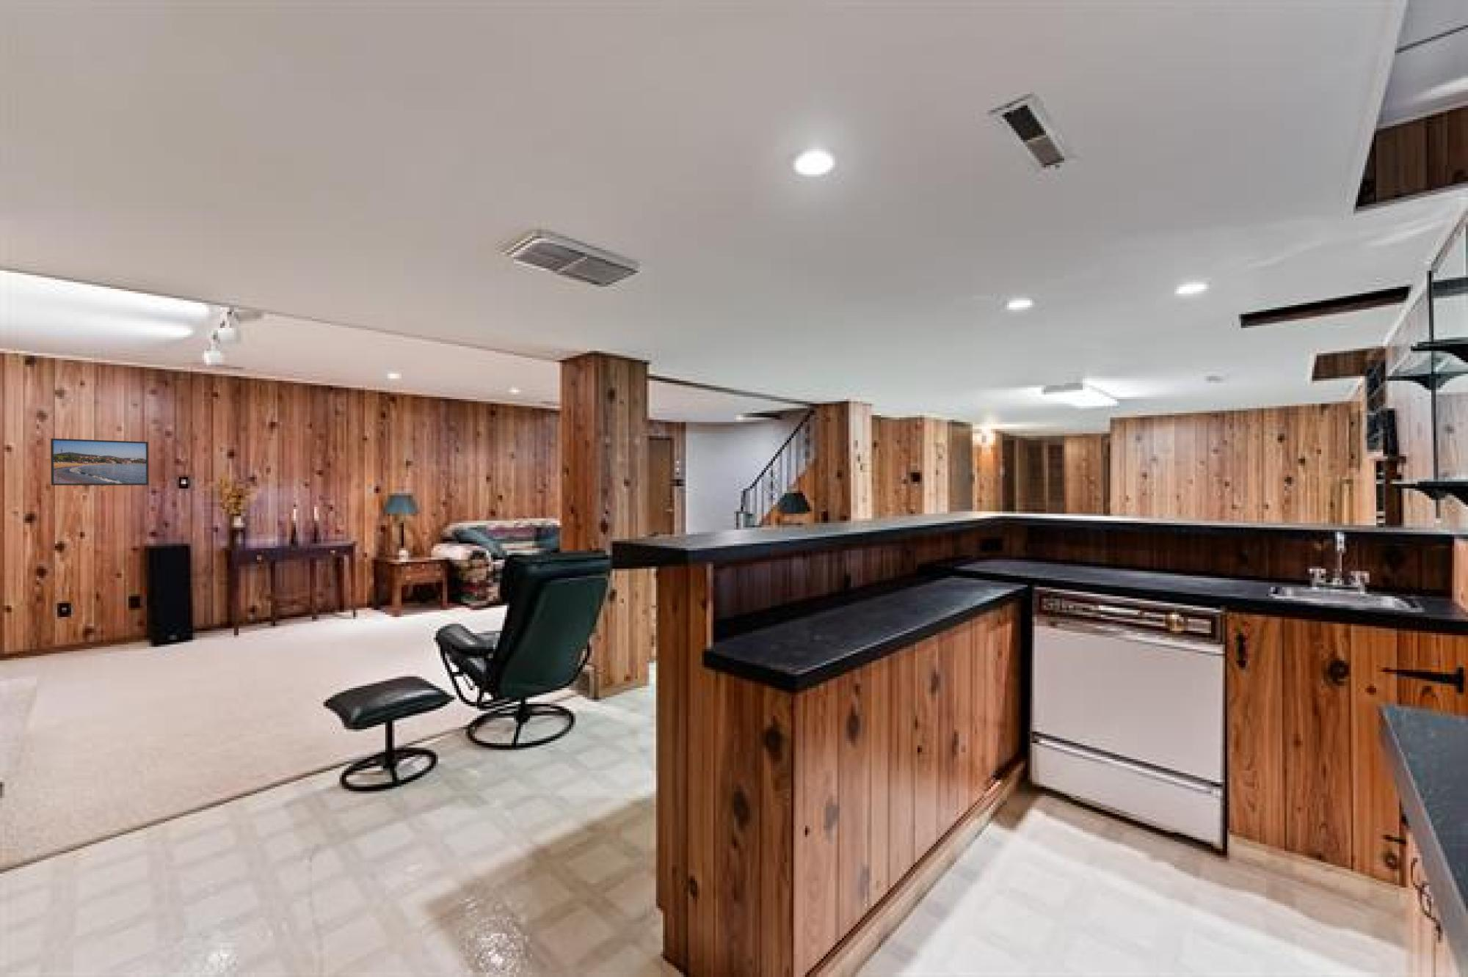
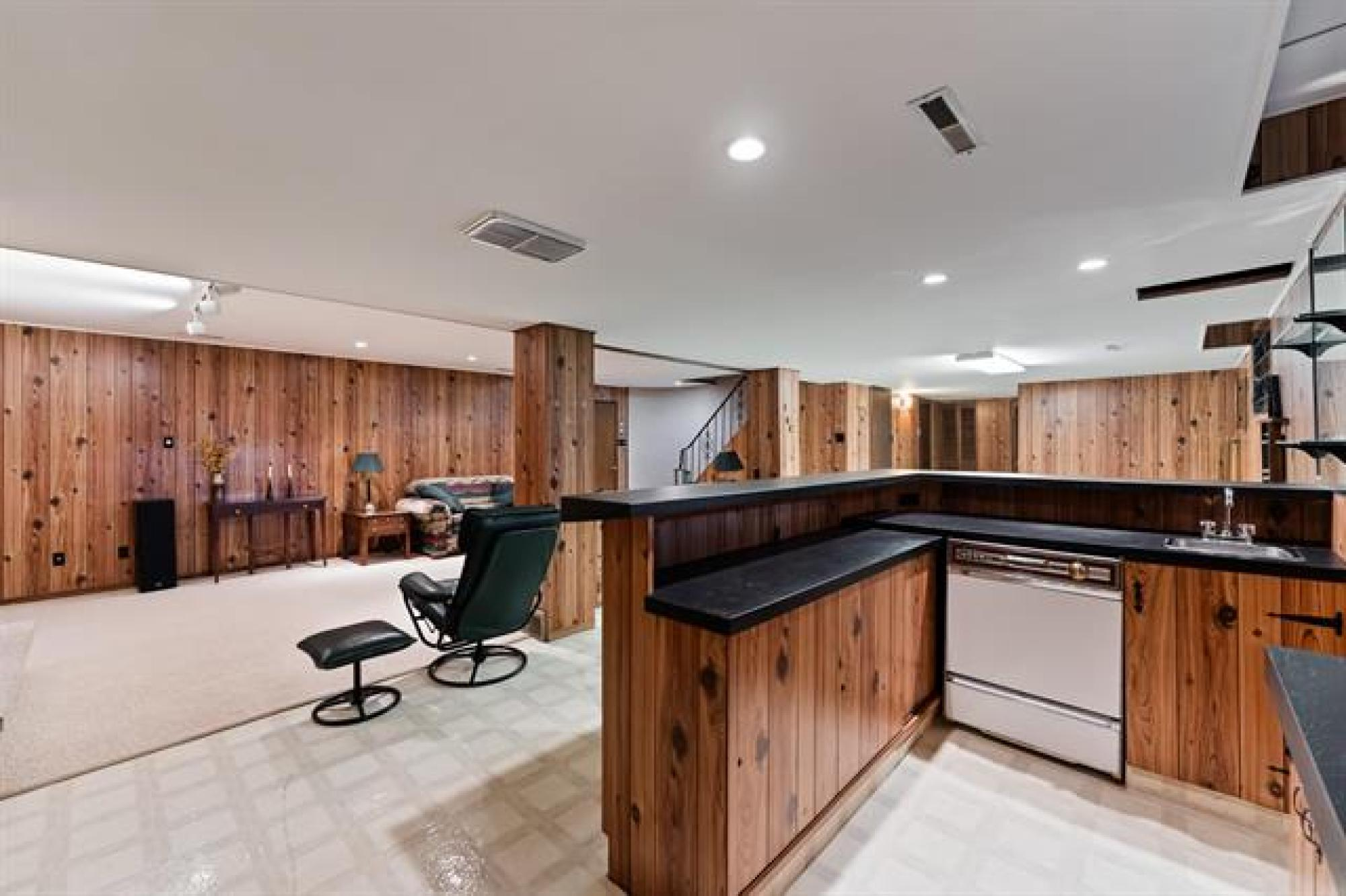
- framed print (101, 462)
